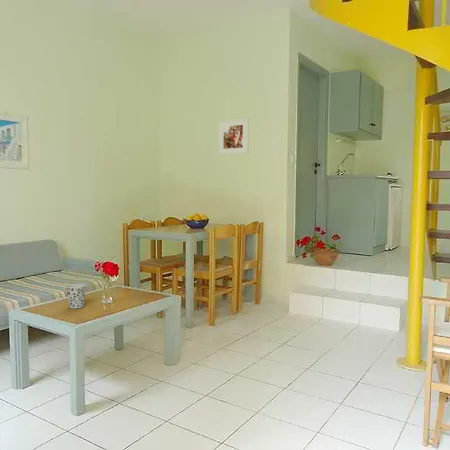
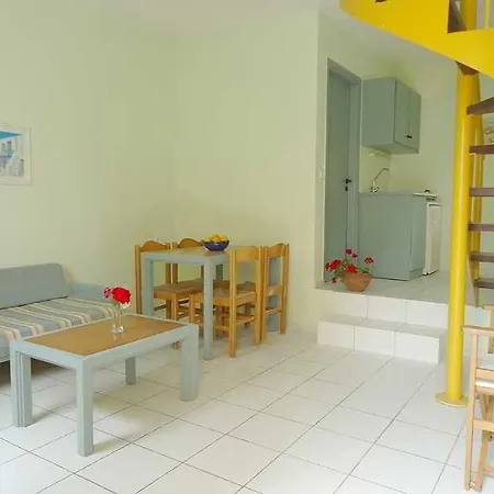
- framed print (233, 137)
- cup (76, 296)
